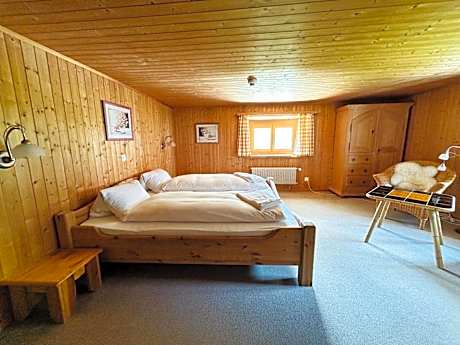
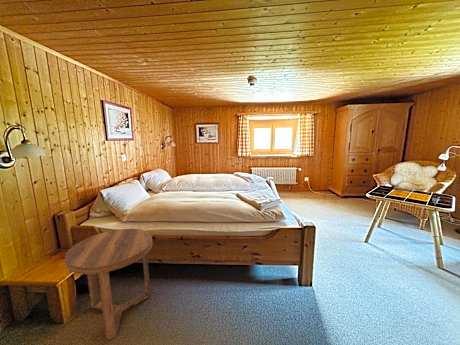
+ side table (109, 278)
